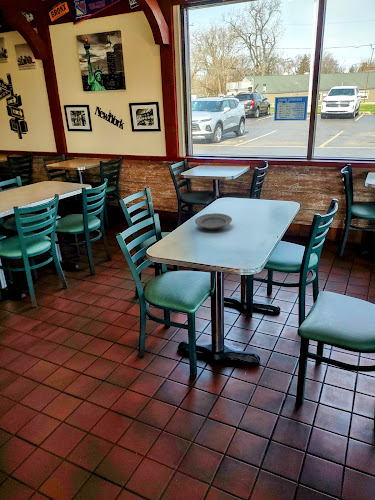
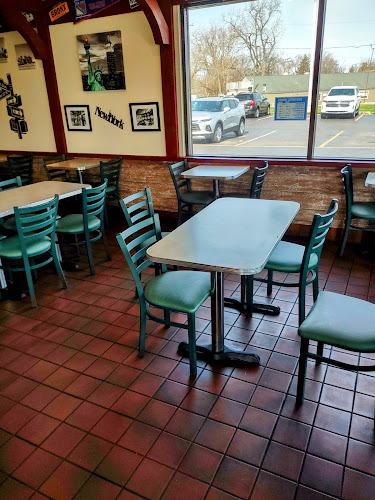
- plate (213, 223)
